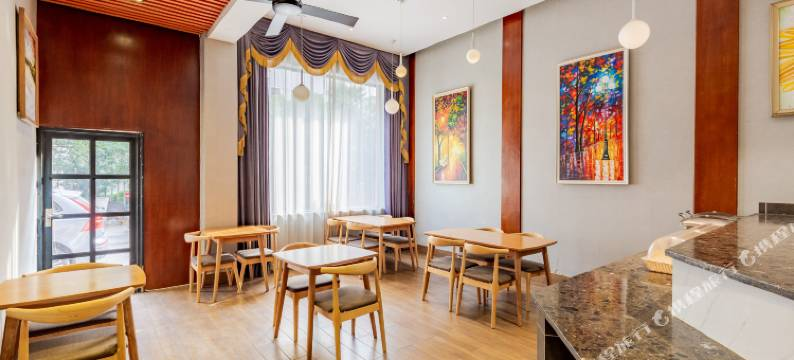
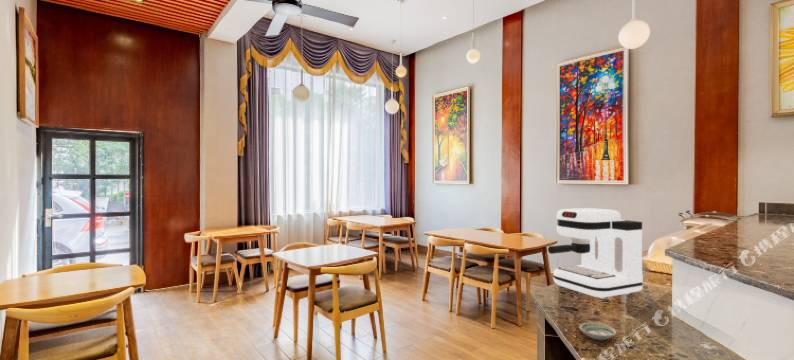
+ coffee maker (593, 250)
+ saucer (597, 332)
